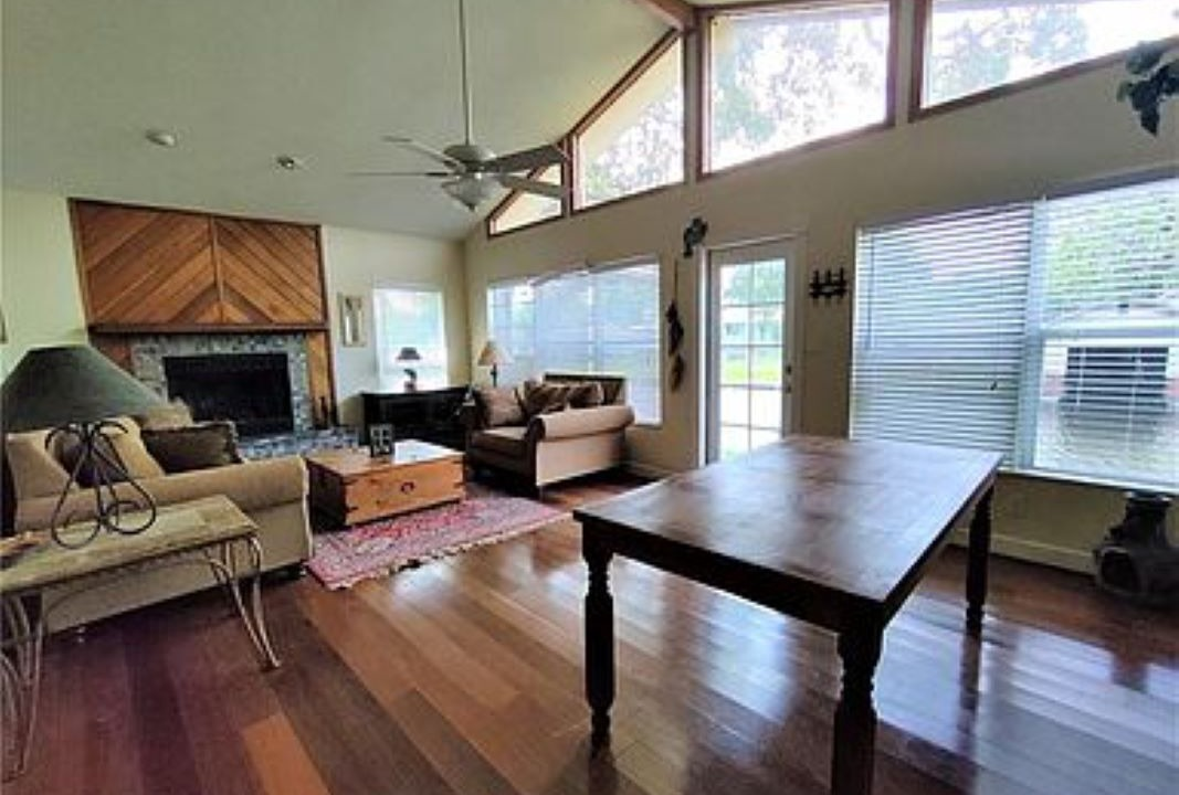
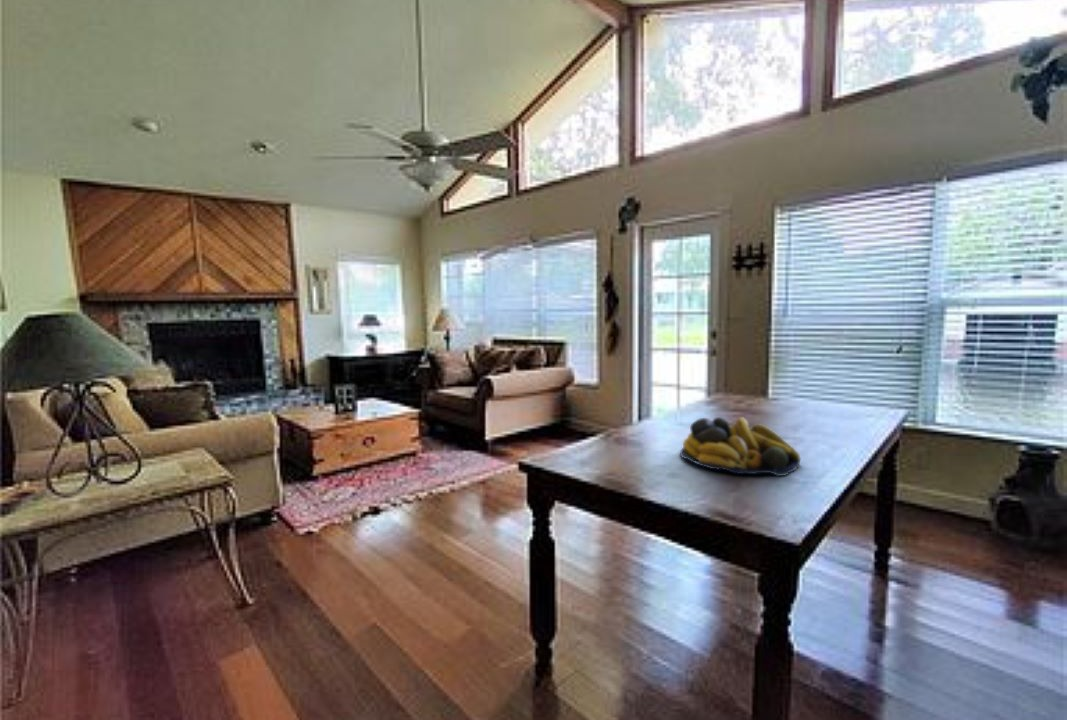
+ fruit bowl (737, 439)
